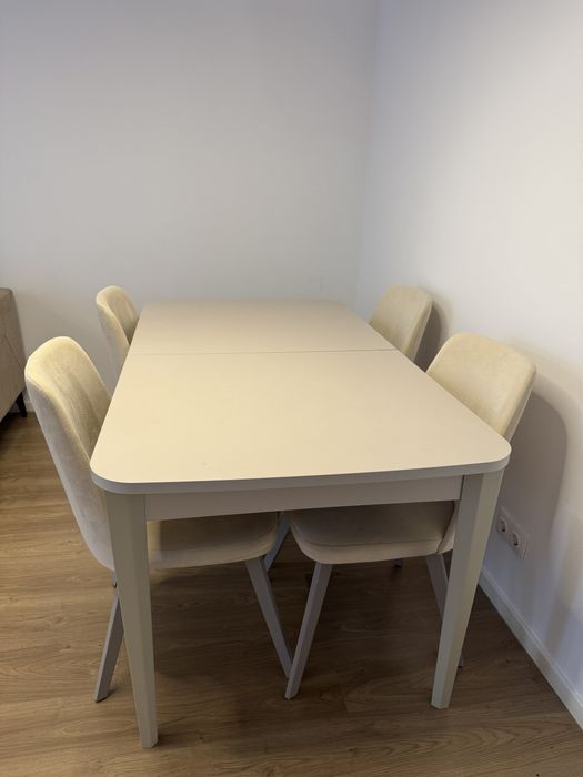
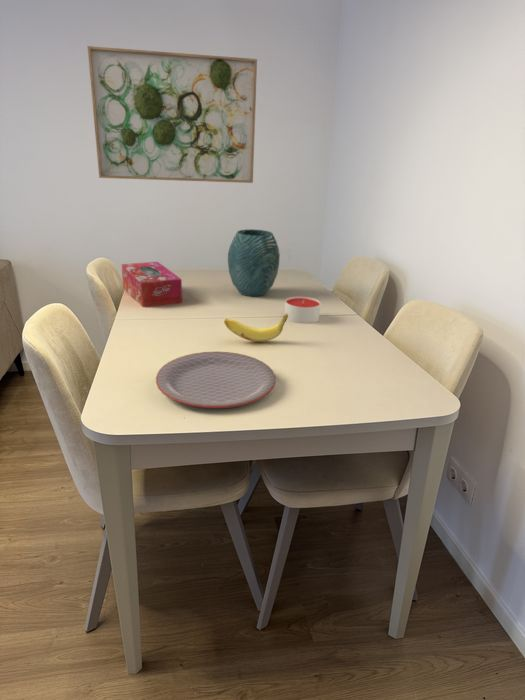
+ tissue box (150, 283)
+ wall art (176, 119)
+ plate (216, 380)
+ vase (253, 263)
+ candle (302, 309)
+ banana (256, 328)
